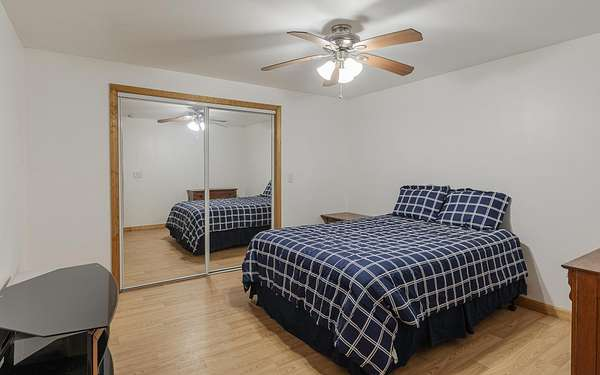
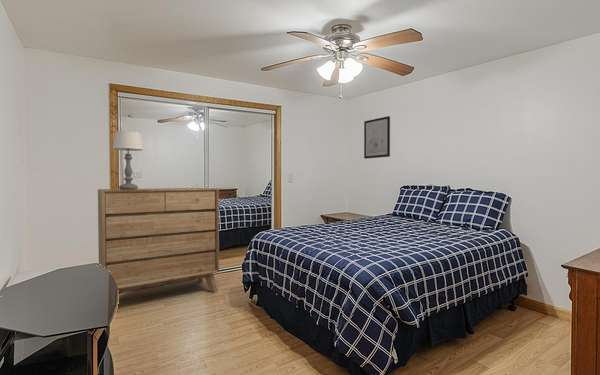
+ table lamp (128, 161)
+ dresser (160, 242)
+ wall art (376, 138)
